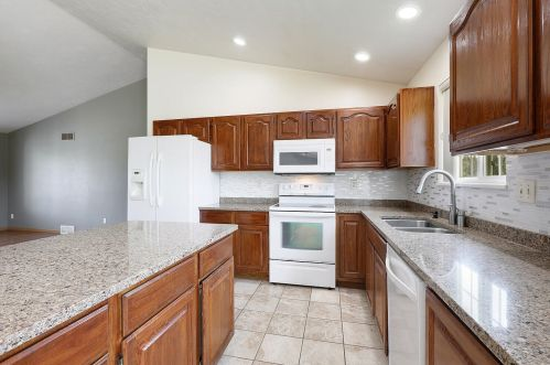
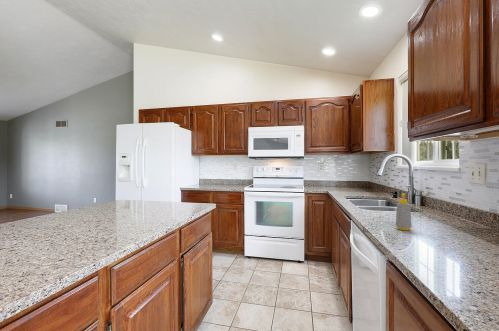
+ soap bottle (403, 211)
